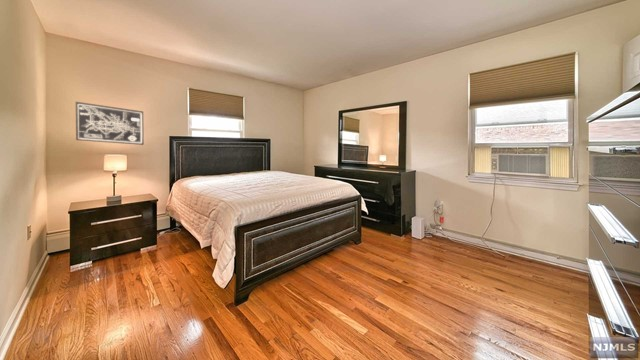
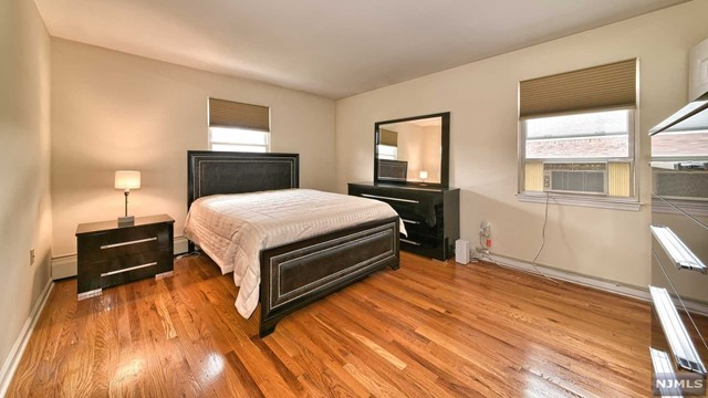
- wall art (111, 124)
